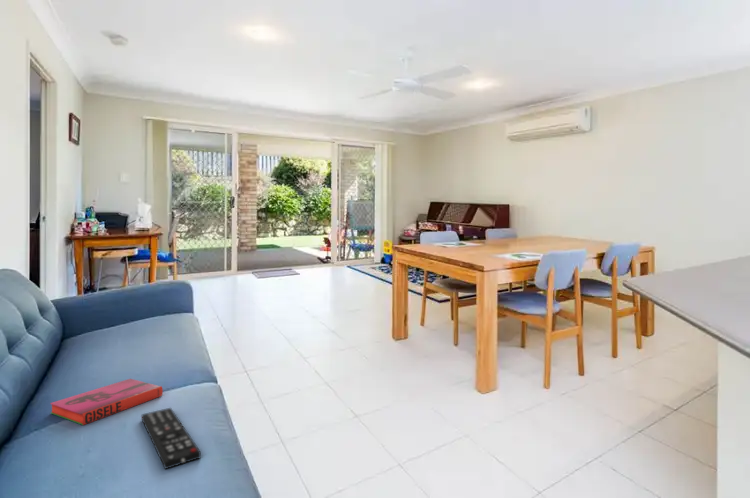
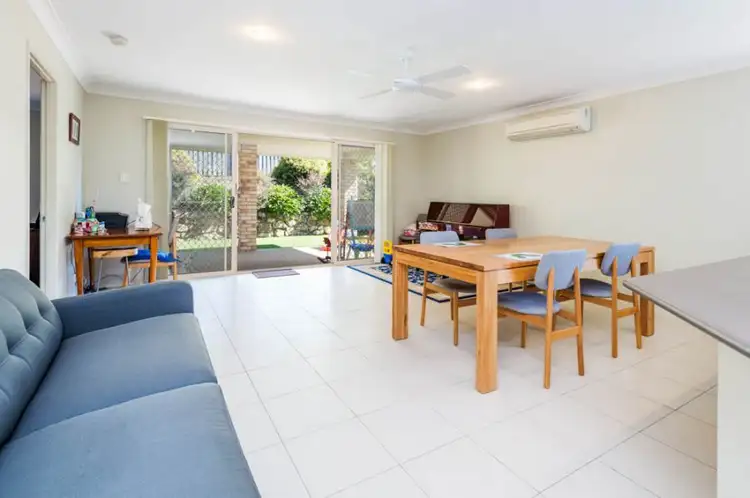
- hardback book (109, 399)
- remote control (168, 433)
